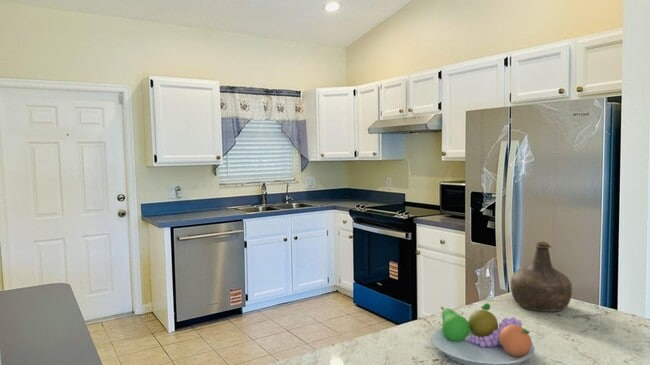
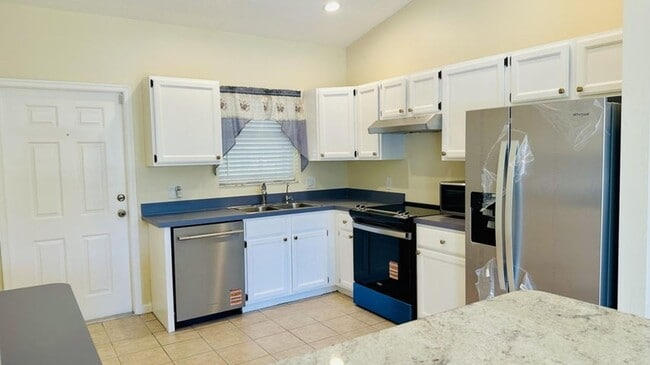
- fruit bowl (479, 331)
- bottle (540, 274)
